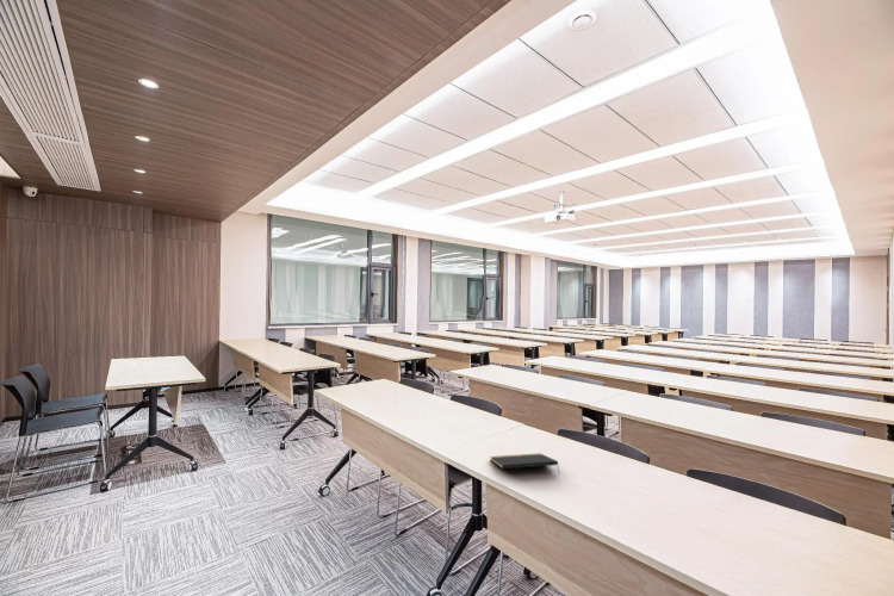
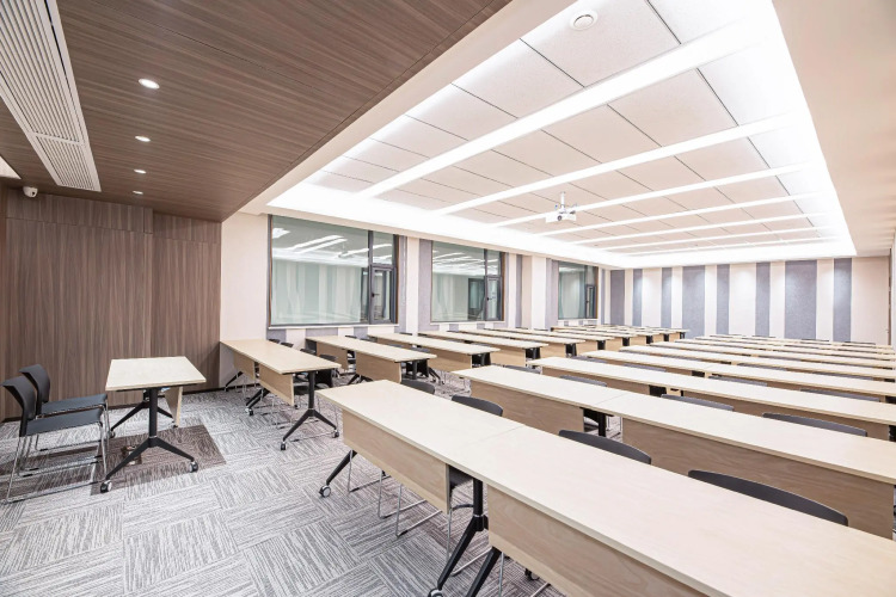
- notepad (522, 460)
